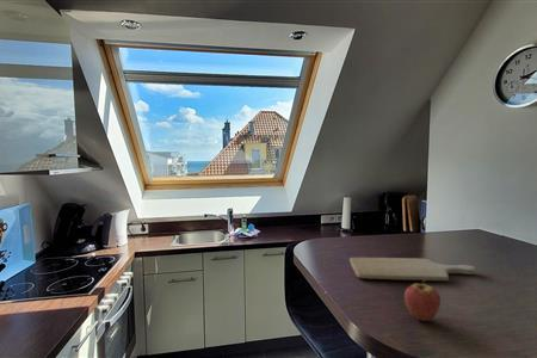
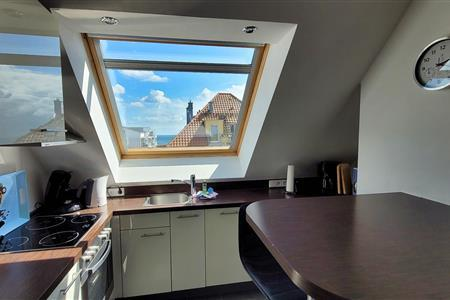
- chopping board (412, 267)
- fruit (421, 298)
